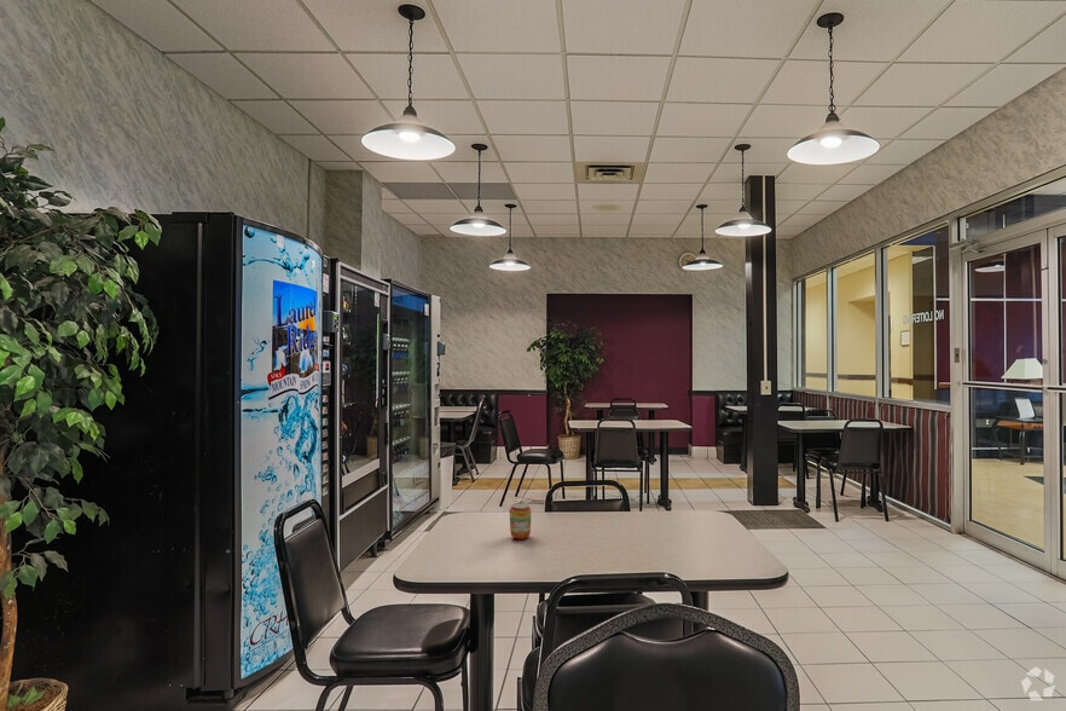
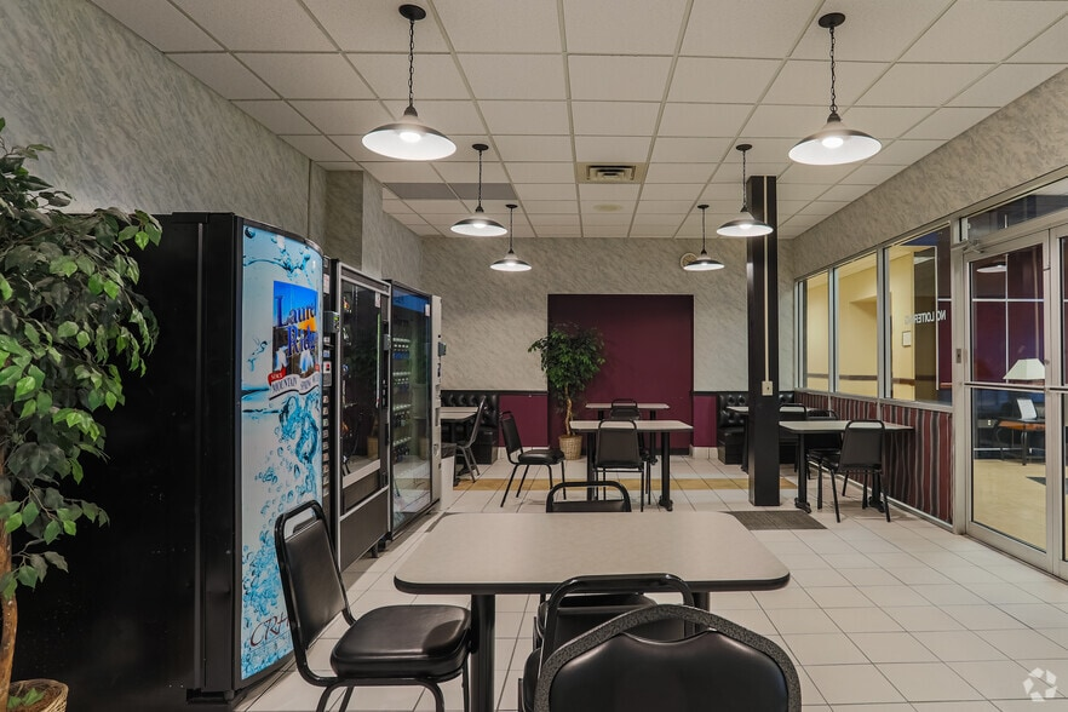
- beverage can (520, 521)
